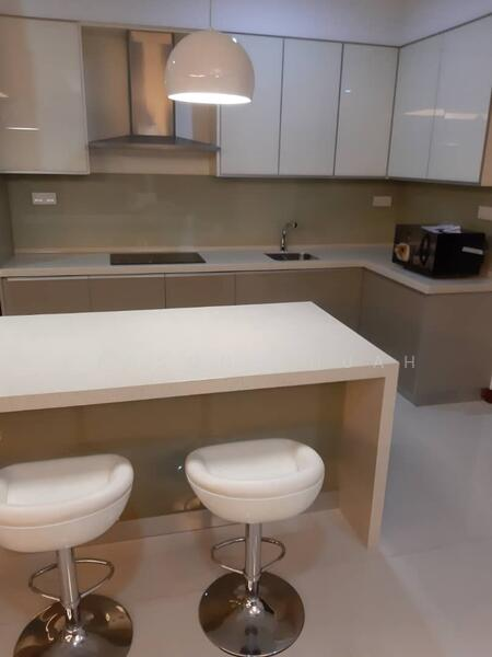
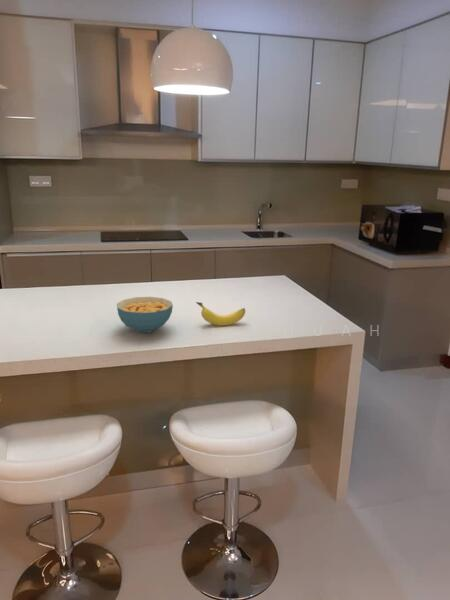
+ cereal bowl (145, 317)
+ banana (220, 315)
